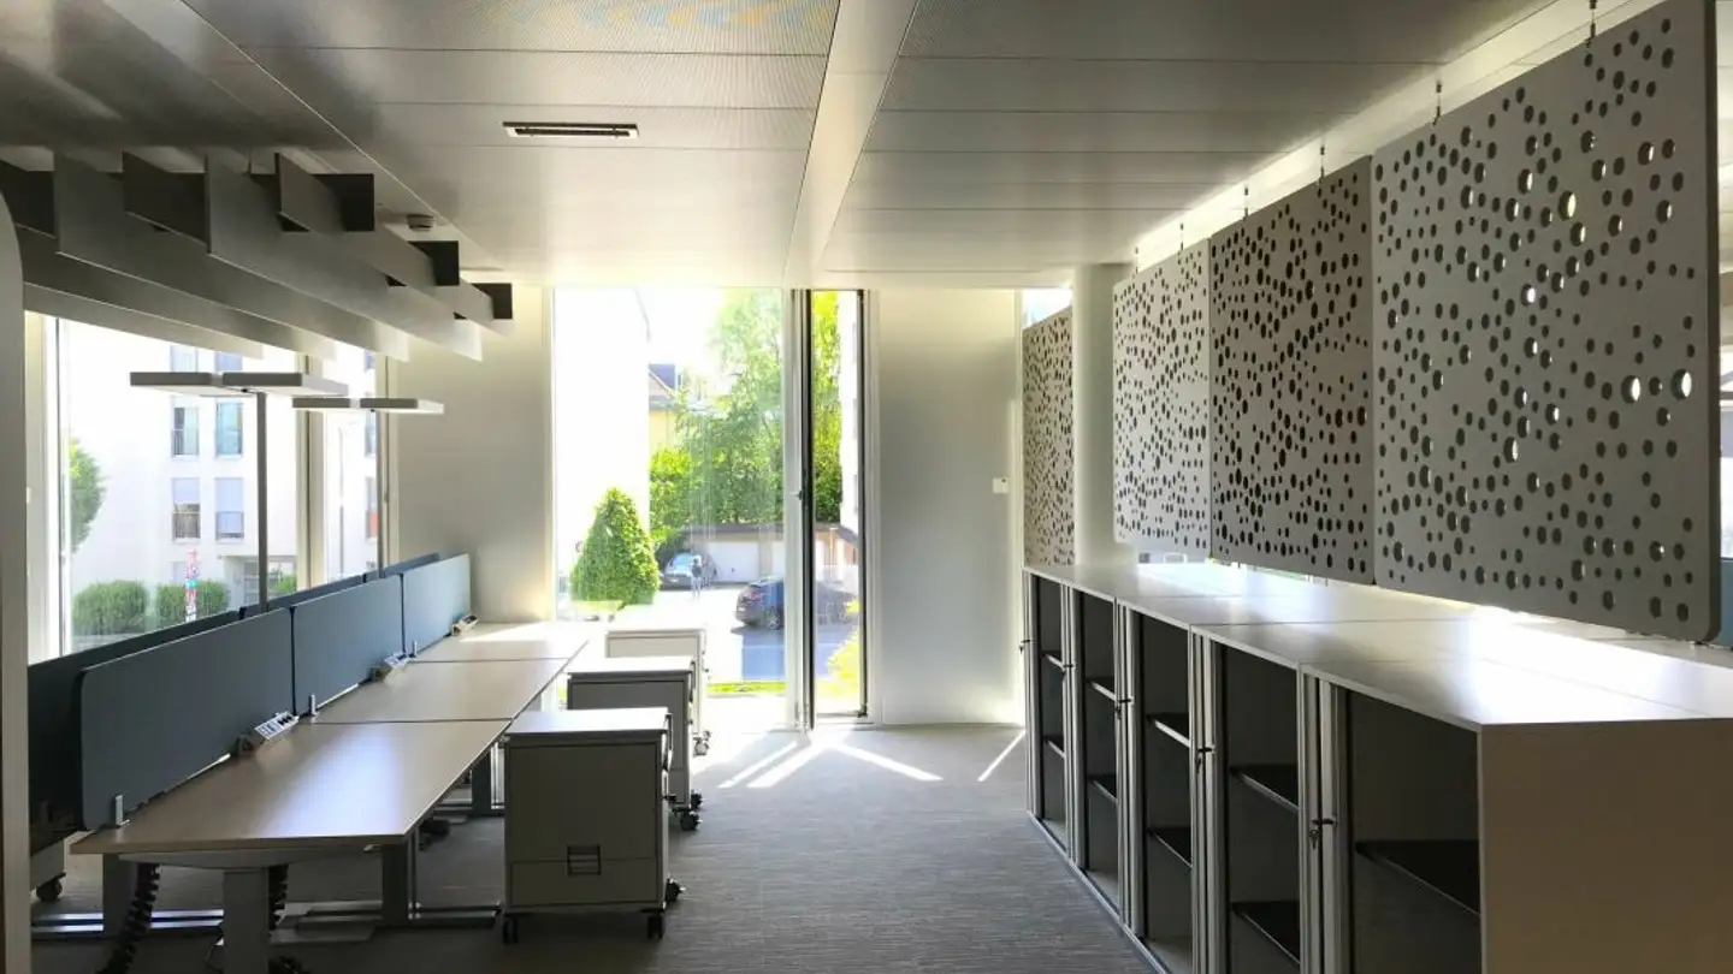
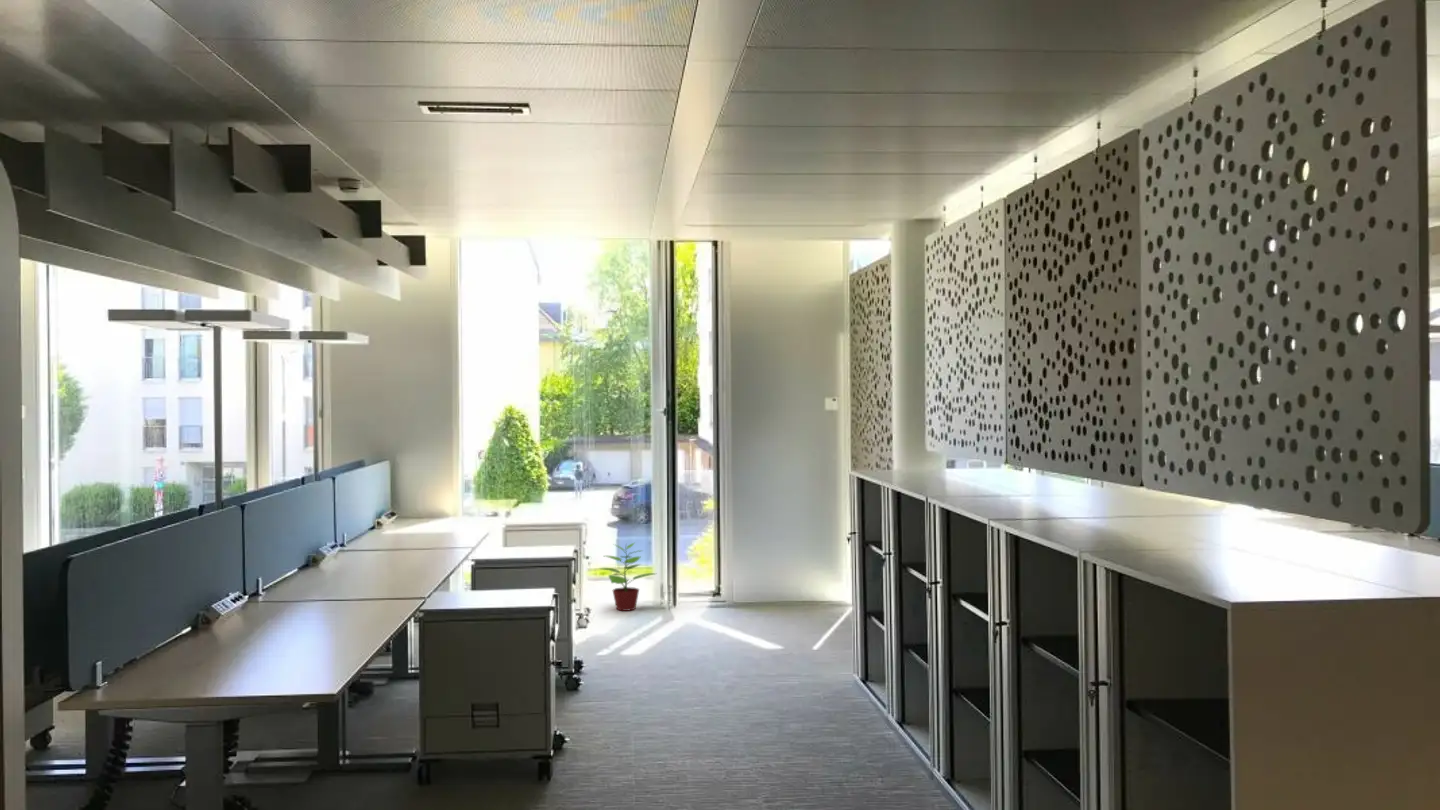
+ potted plant (625, 575)
